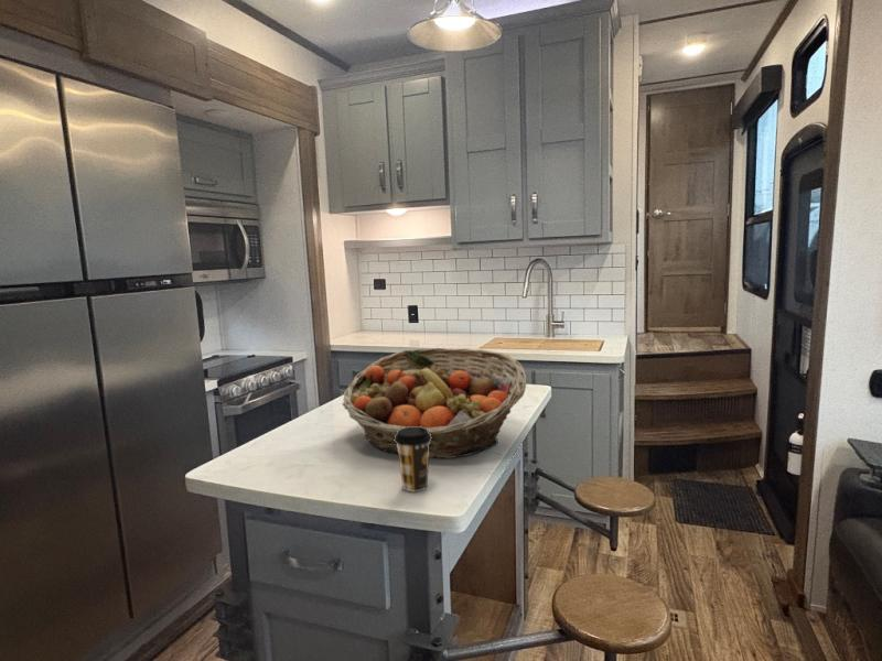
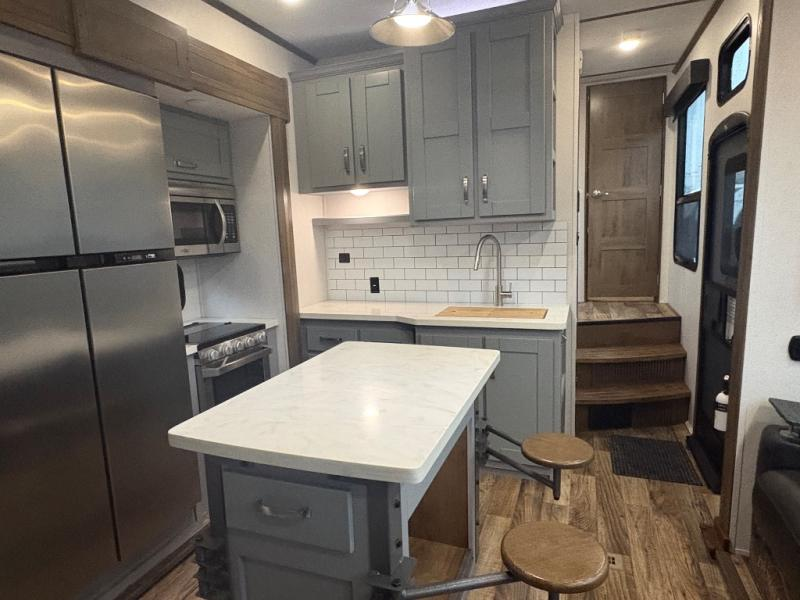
- coffee cup (413, 458)
- fruit basket (433, 398)
